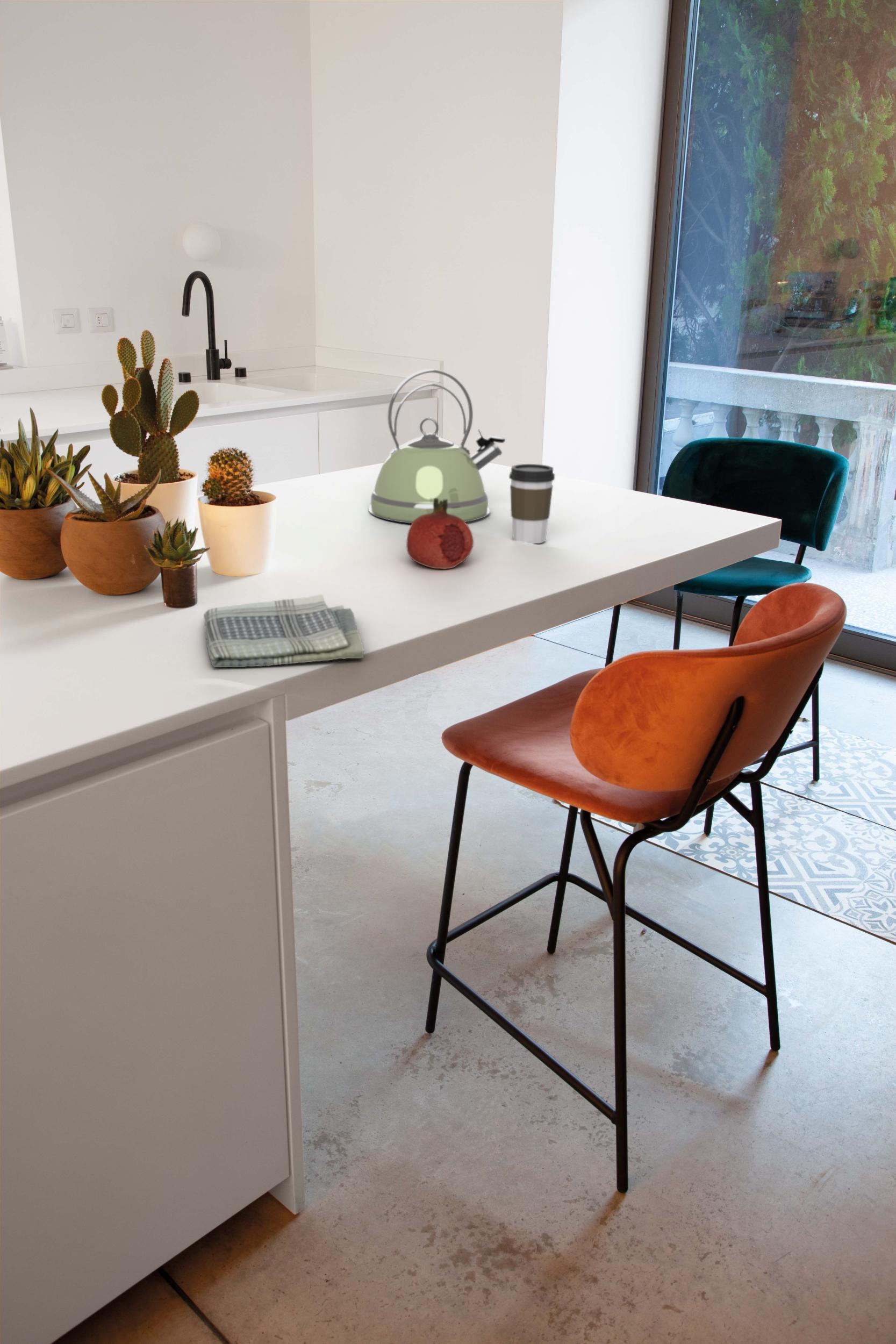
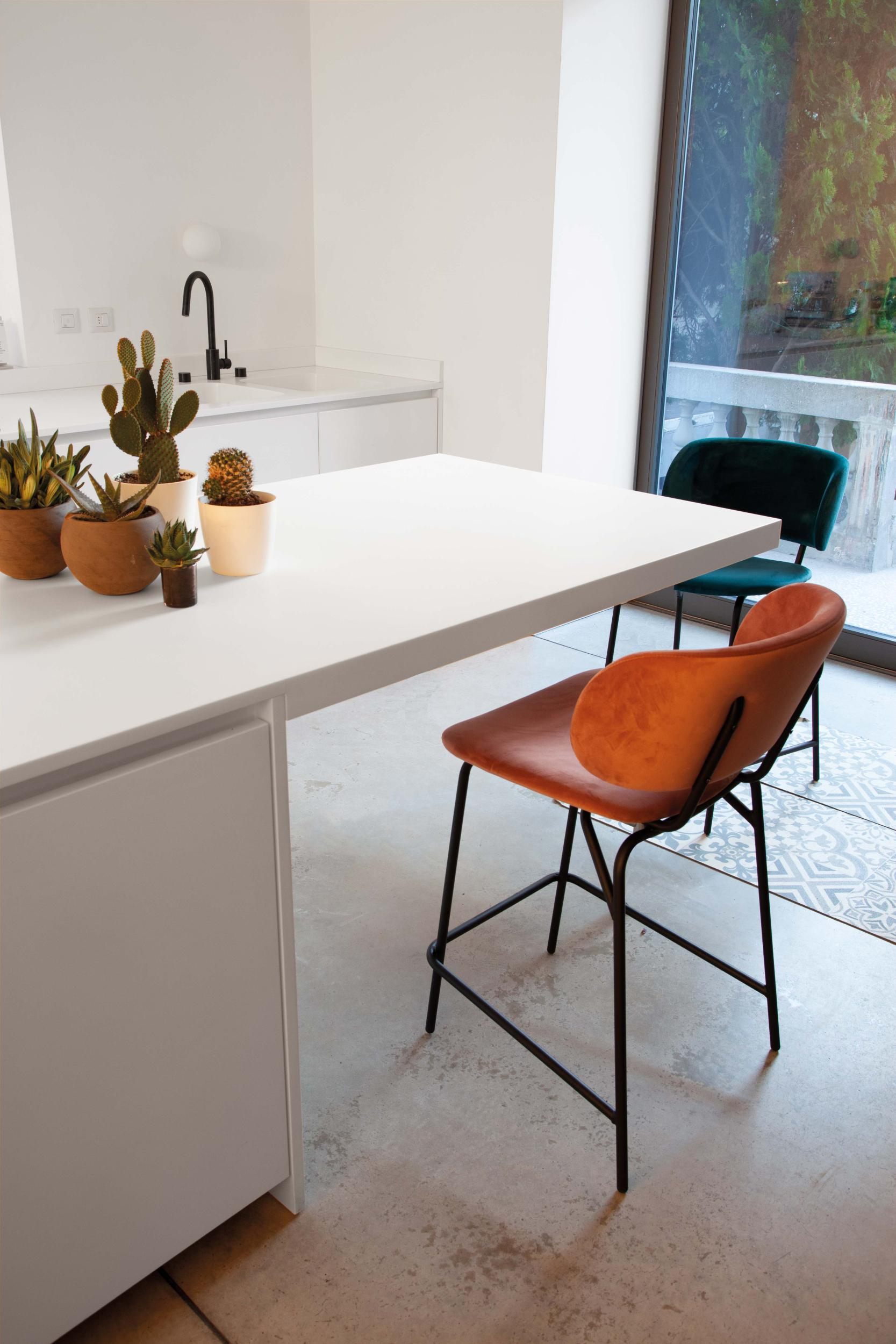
- dish towel (283, 629)
- kettle (438, 441)
- coffee cup (531, 504)
- fruit (440, 530)
